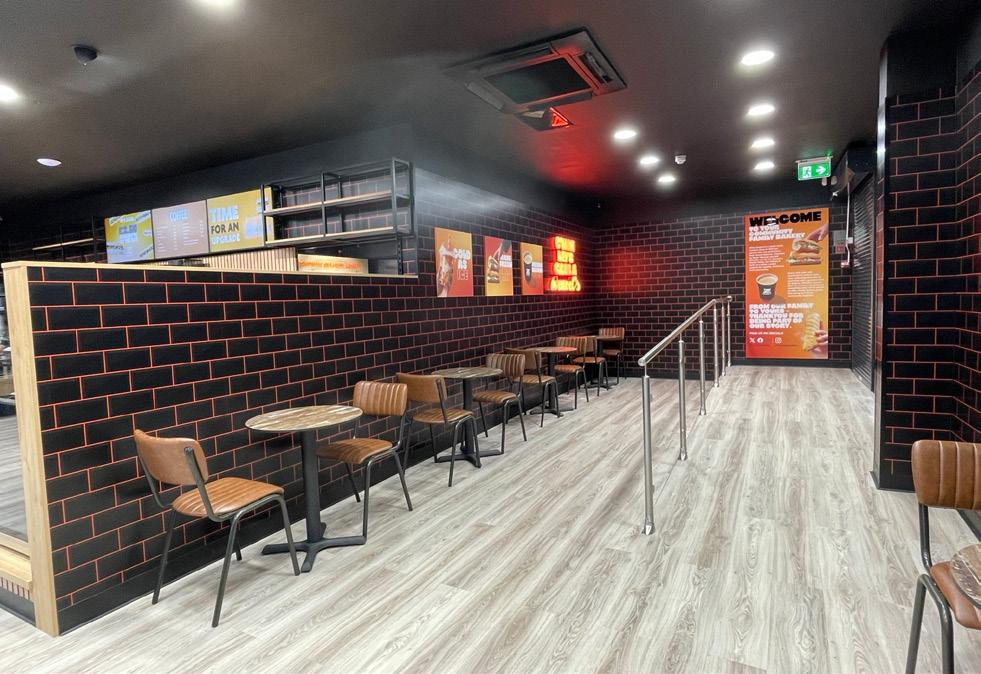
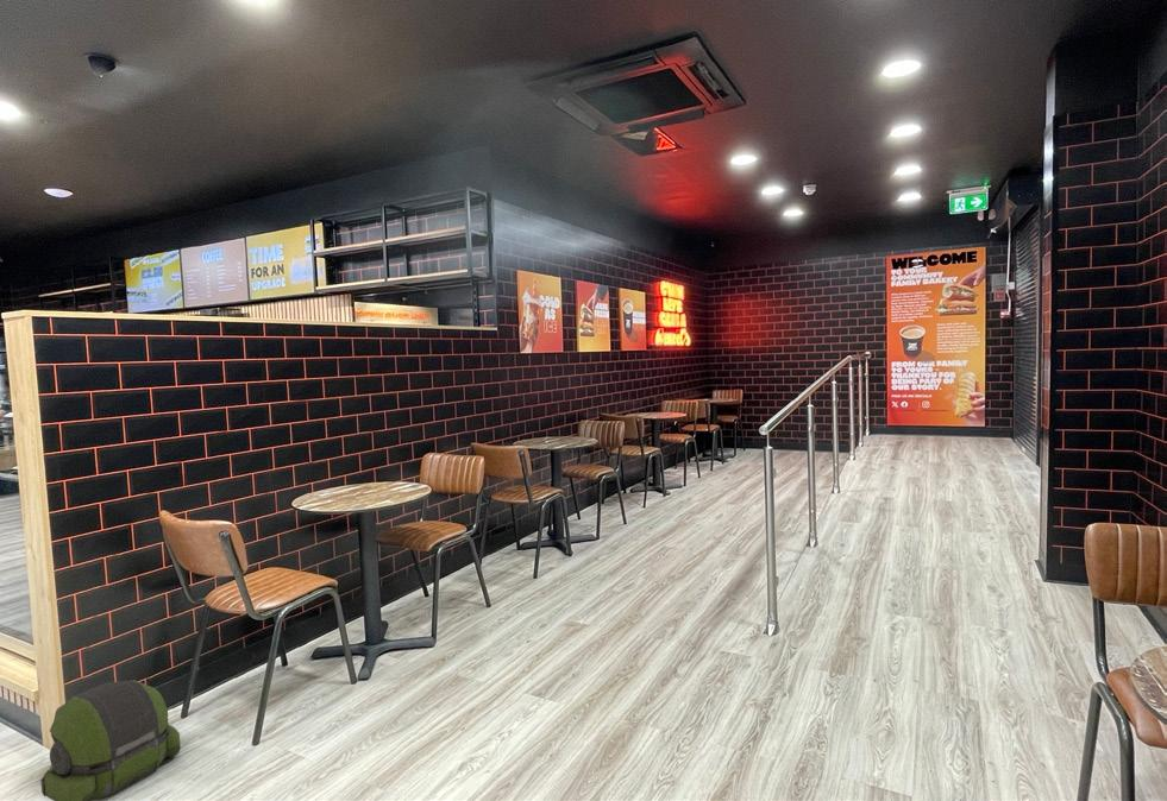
+ backpack (101, 727)
